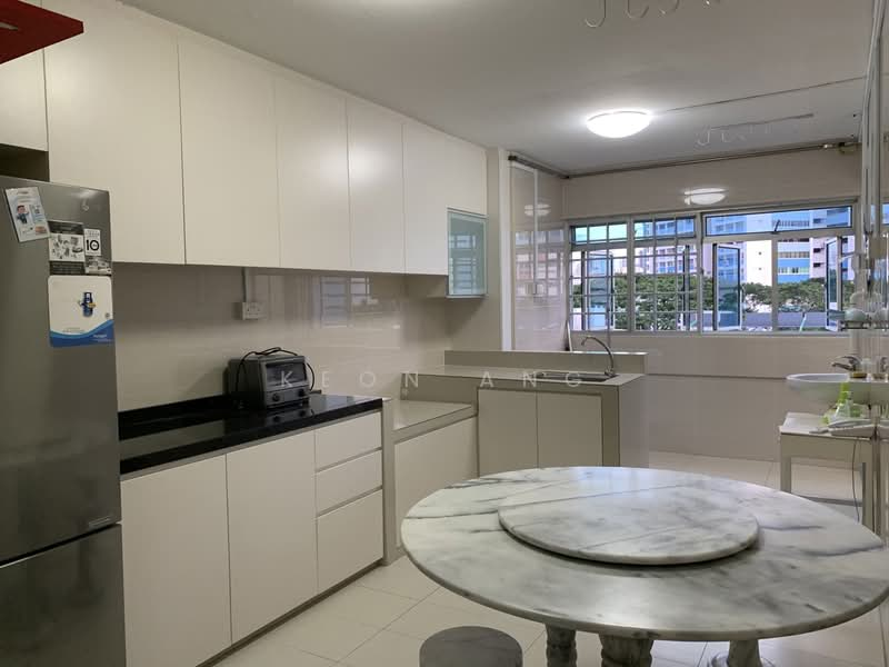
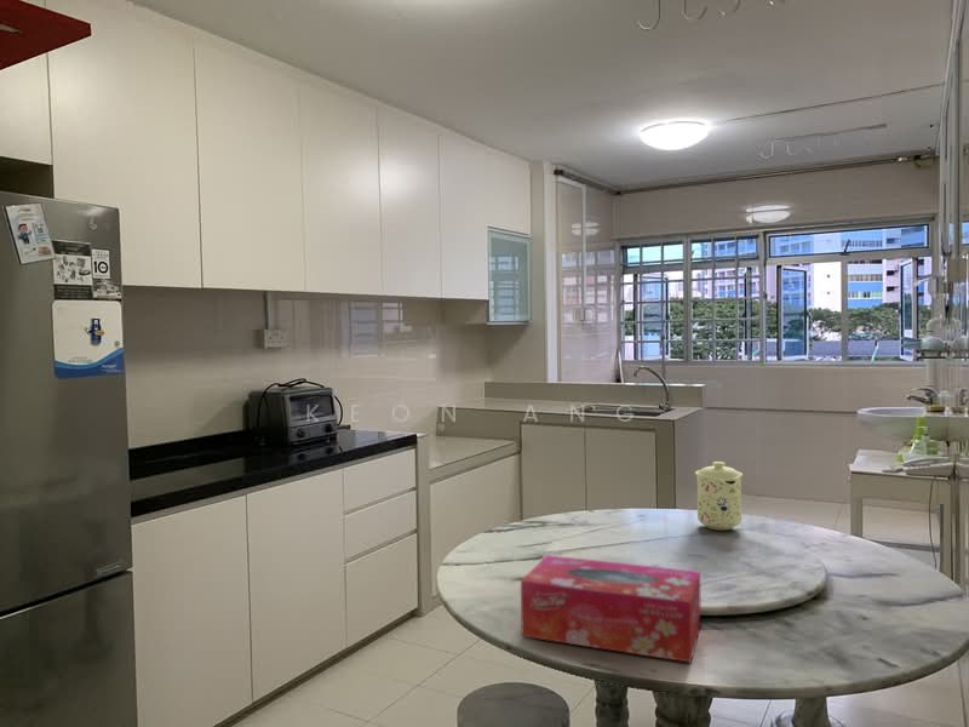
+ mug (717, 493)
+ tissue box (612, 603)
